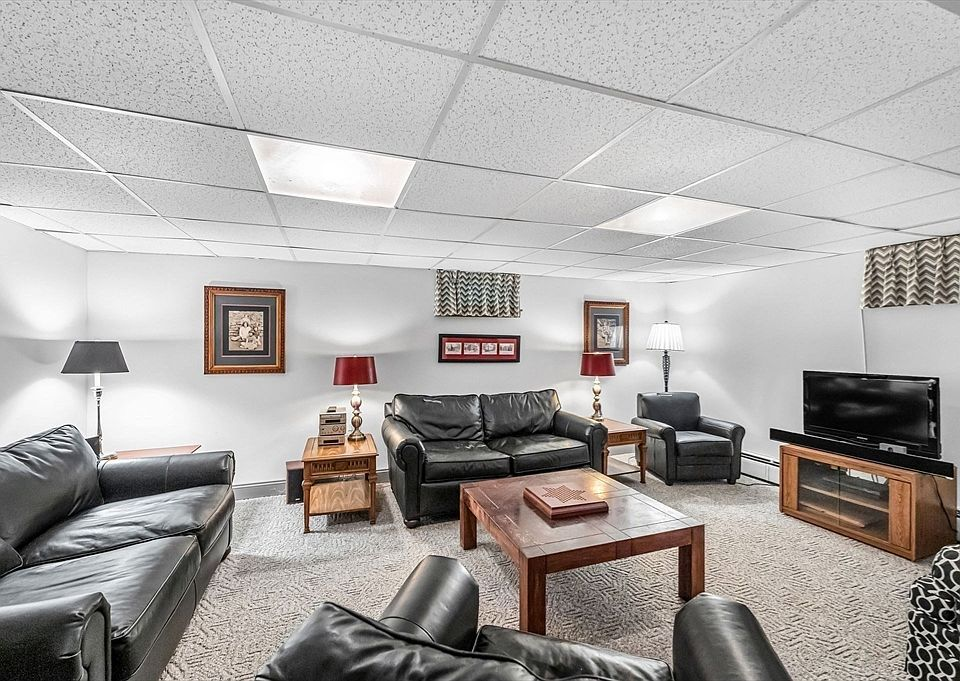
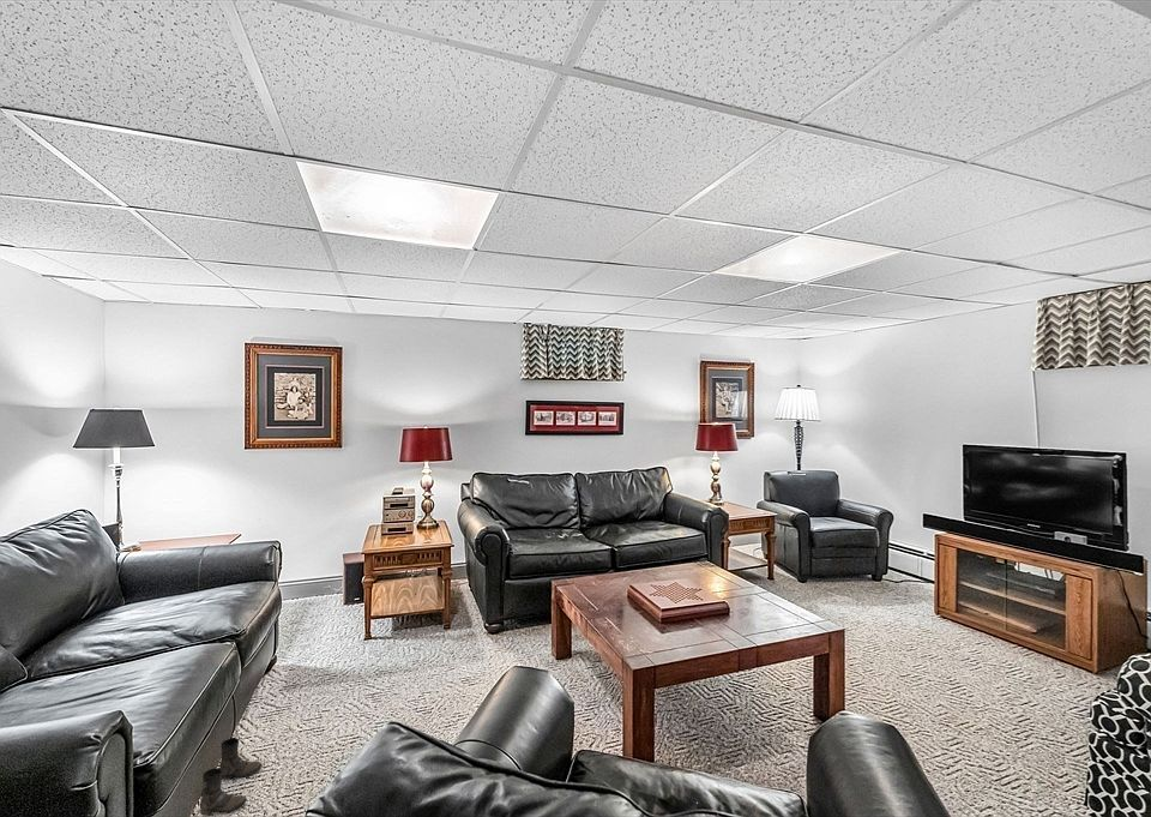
+ boots (233, 771)
